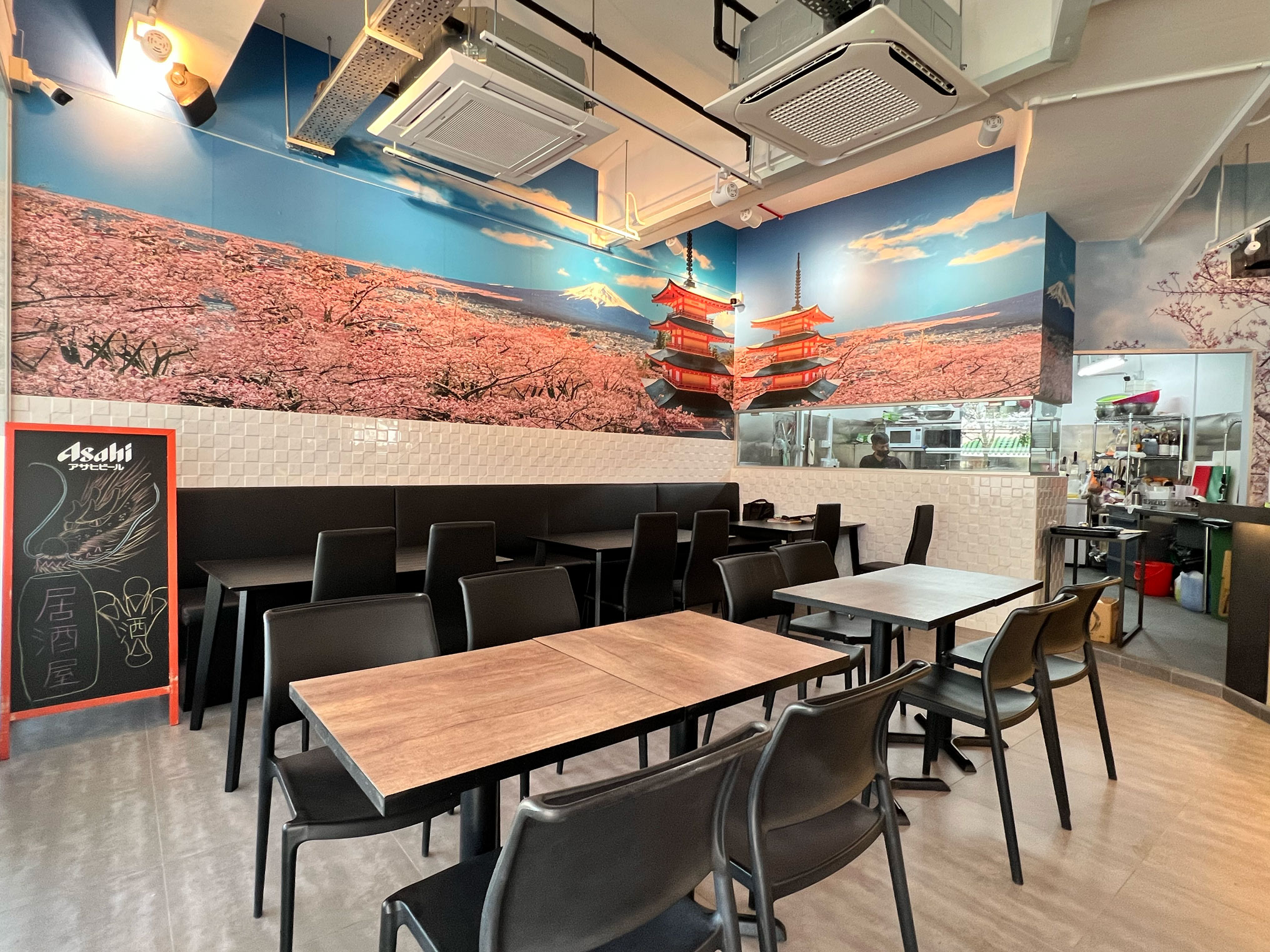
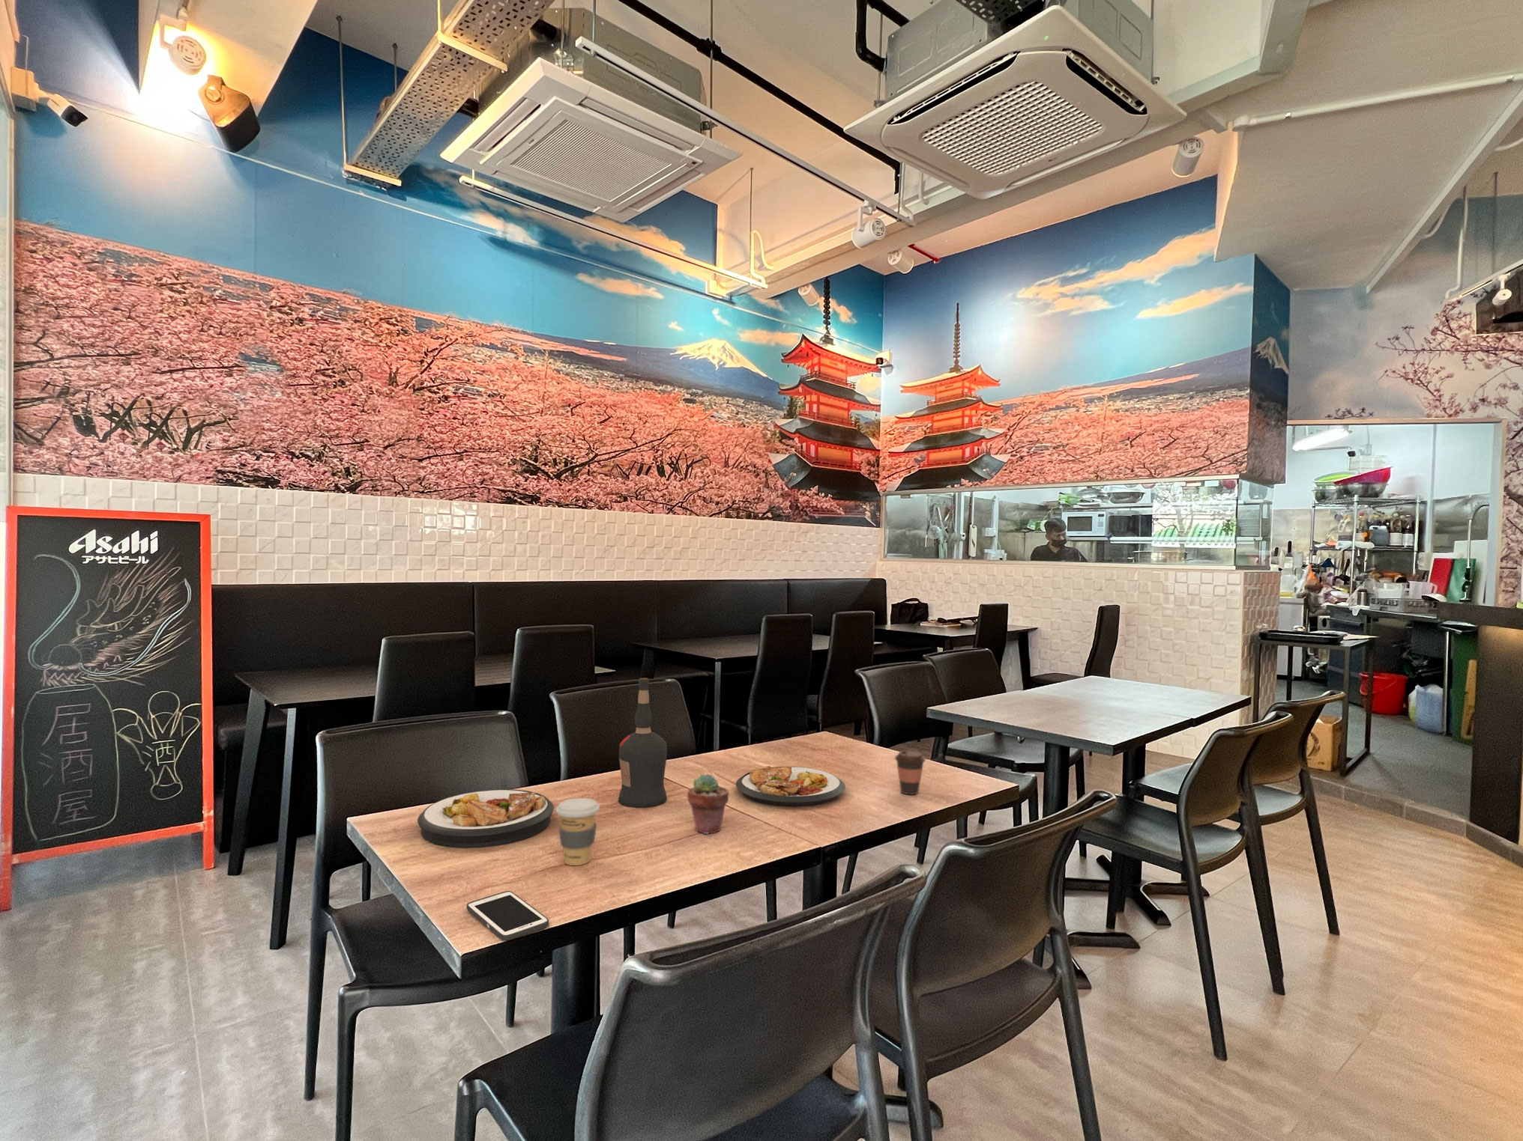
+ coffee cup (577, 832)
+ plate (487, 810)
+ plate (790, 781)
+ liquor bottle (643, 739)
+ coffee cup (909, 773)
+ cell phone (506, 914)
+ potted succulent (708, 801)
